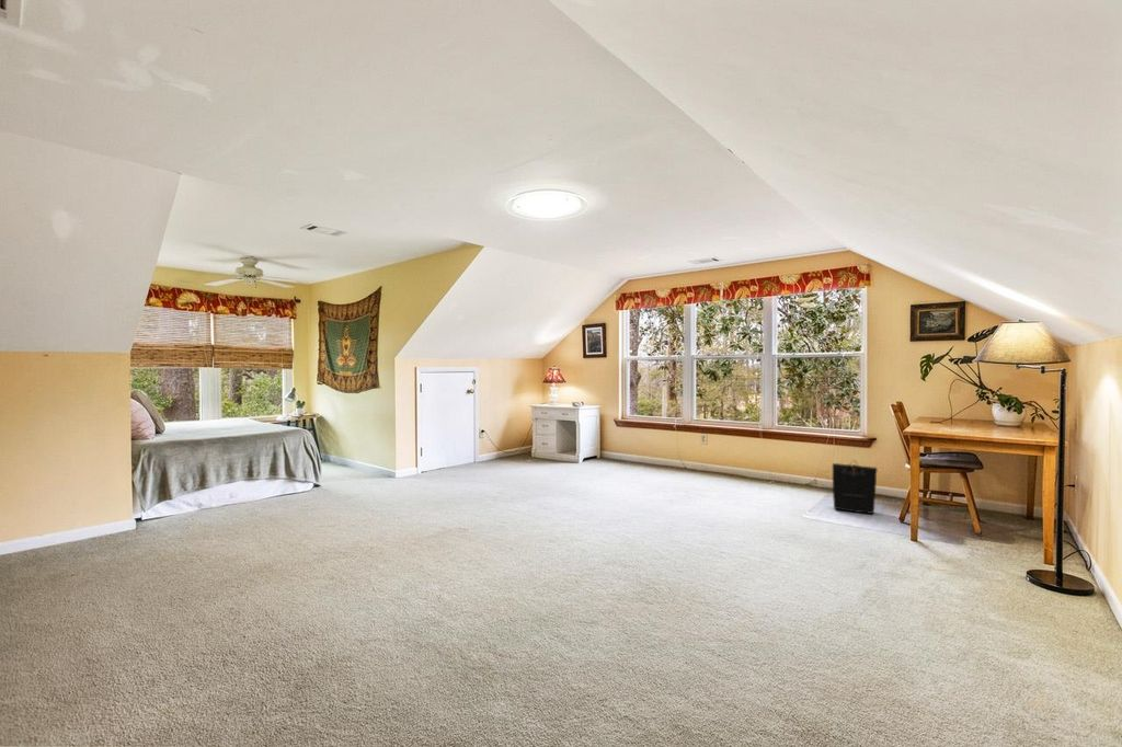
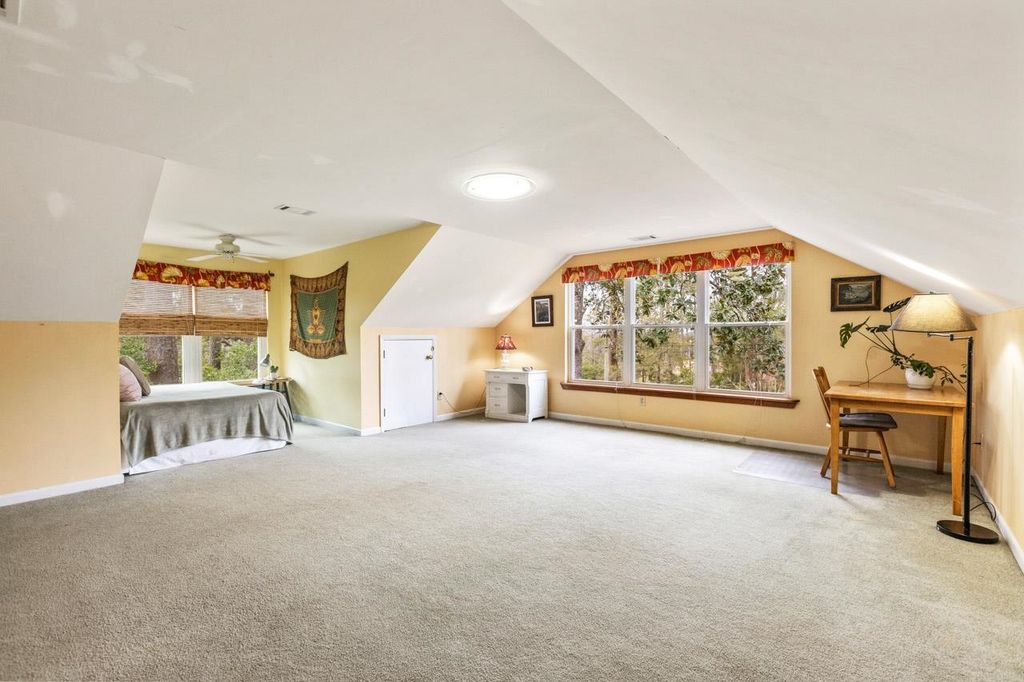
- backpack (854, 485)
